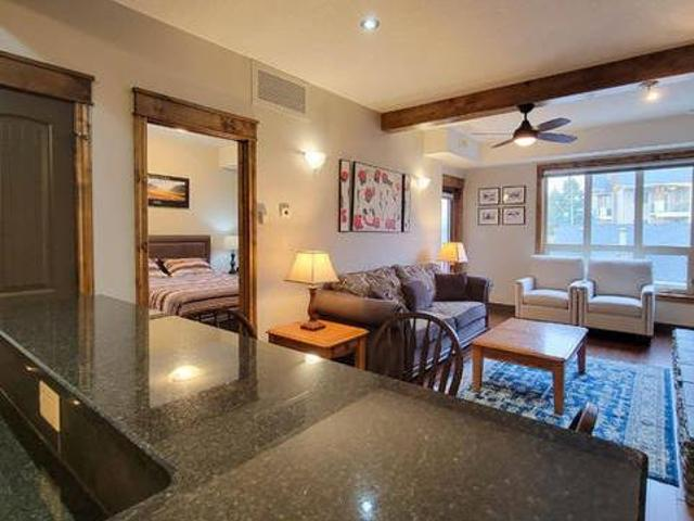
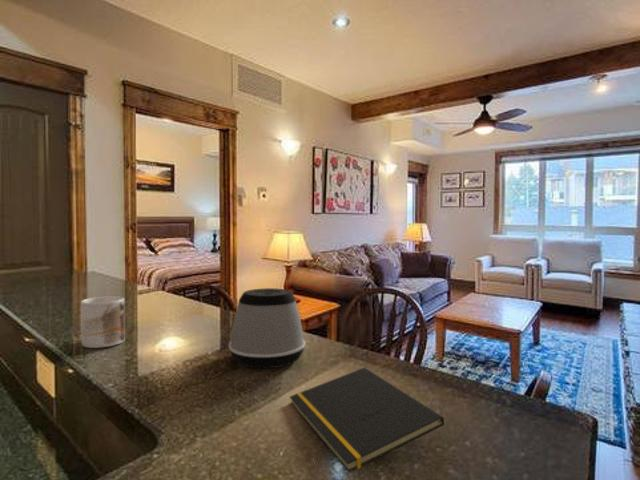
+ speaker (267, 325)
+ mug (106, 319)
+ notepad (358, 409)
